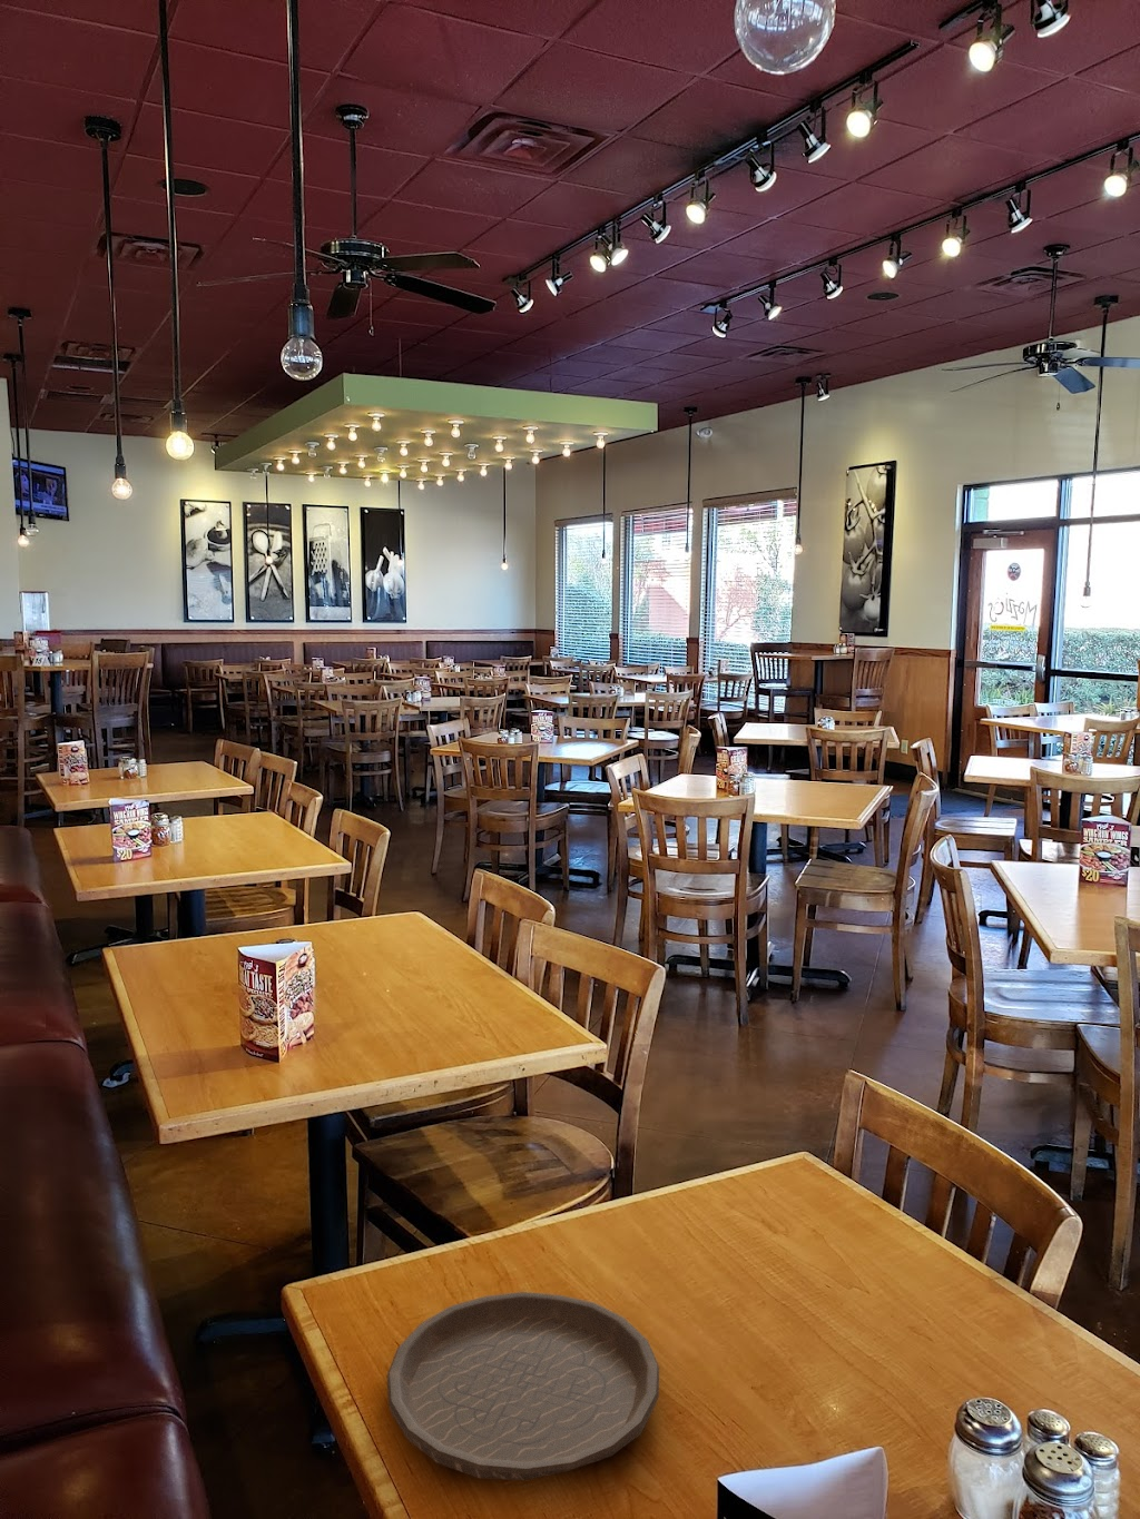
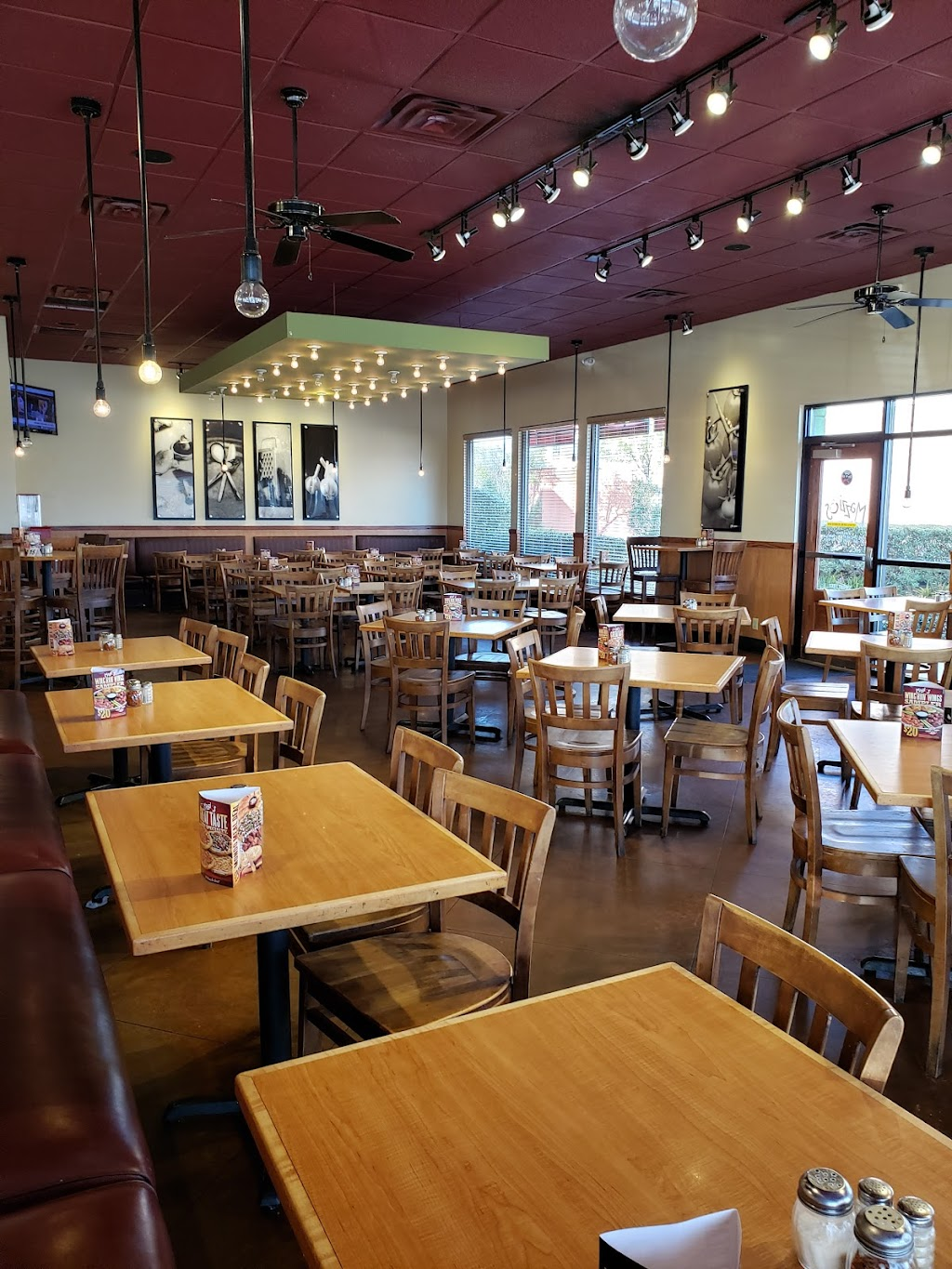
- plate (523, 1379)
